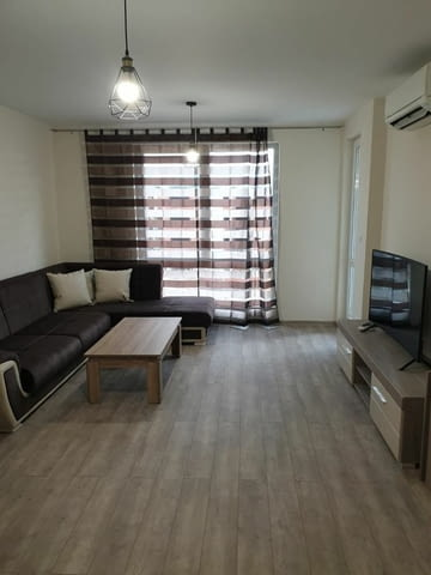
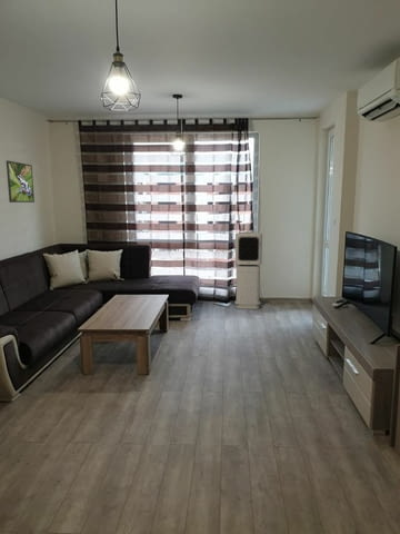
+ air purifier (248, 269)
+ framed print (21, 182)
